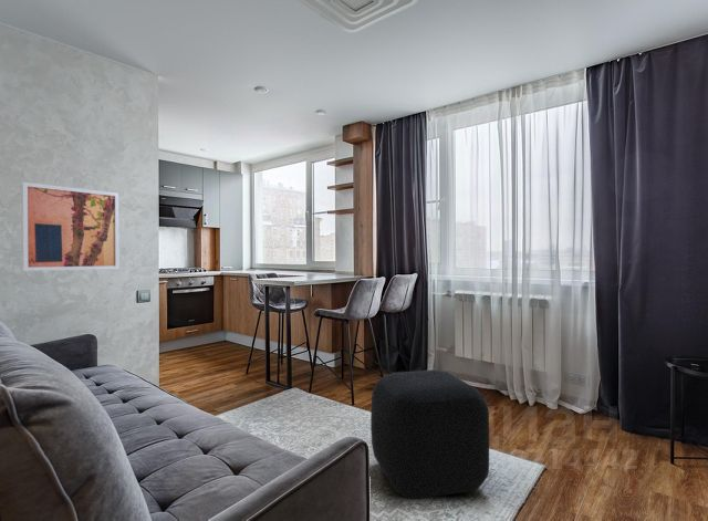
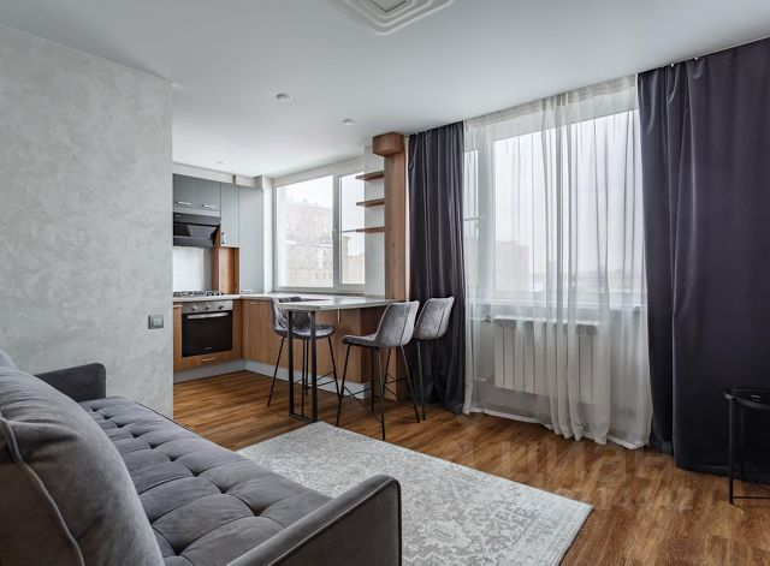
- wall art (73, 229)
- ottoman (427, 428)
